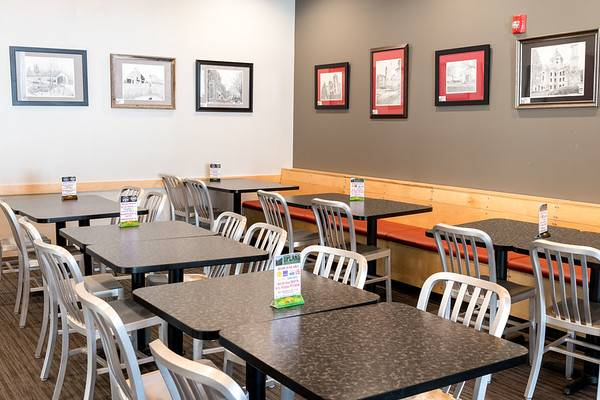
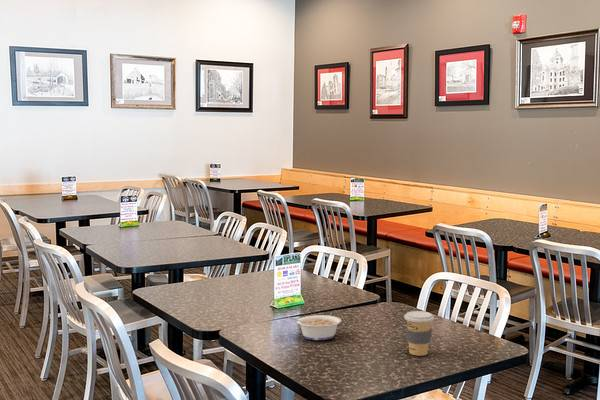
+ coffee cup (418, 333)
+ legume (317, 326)
